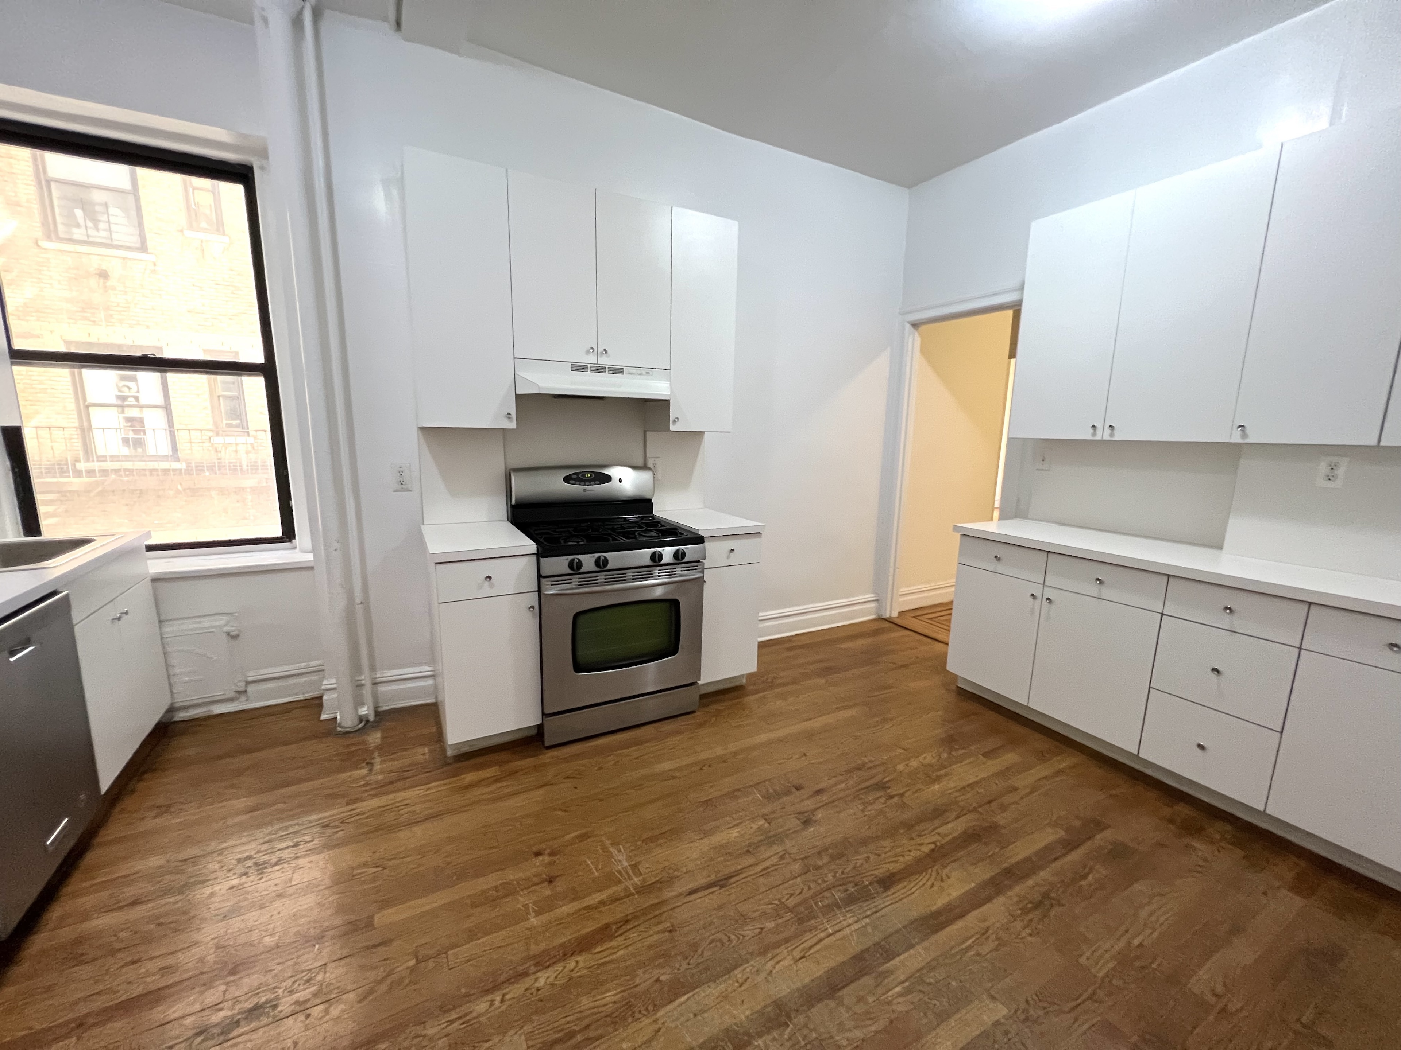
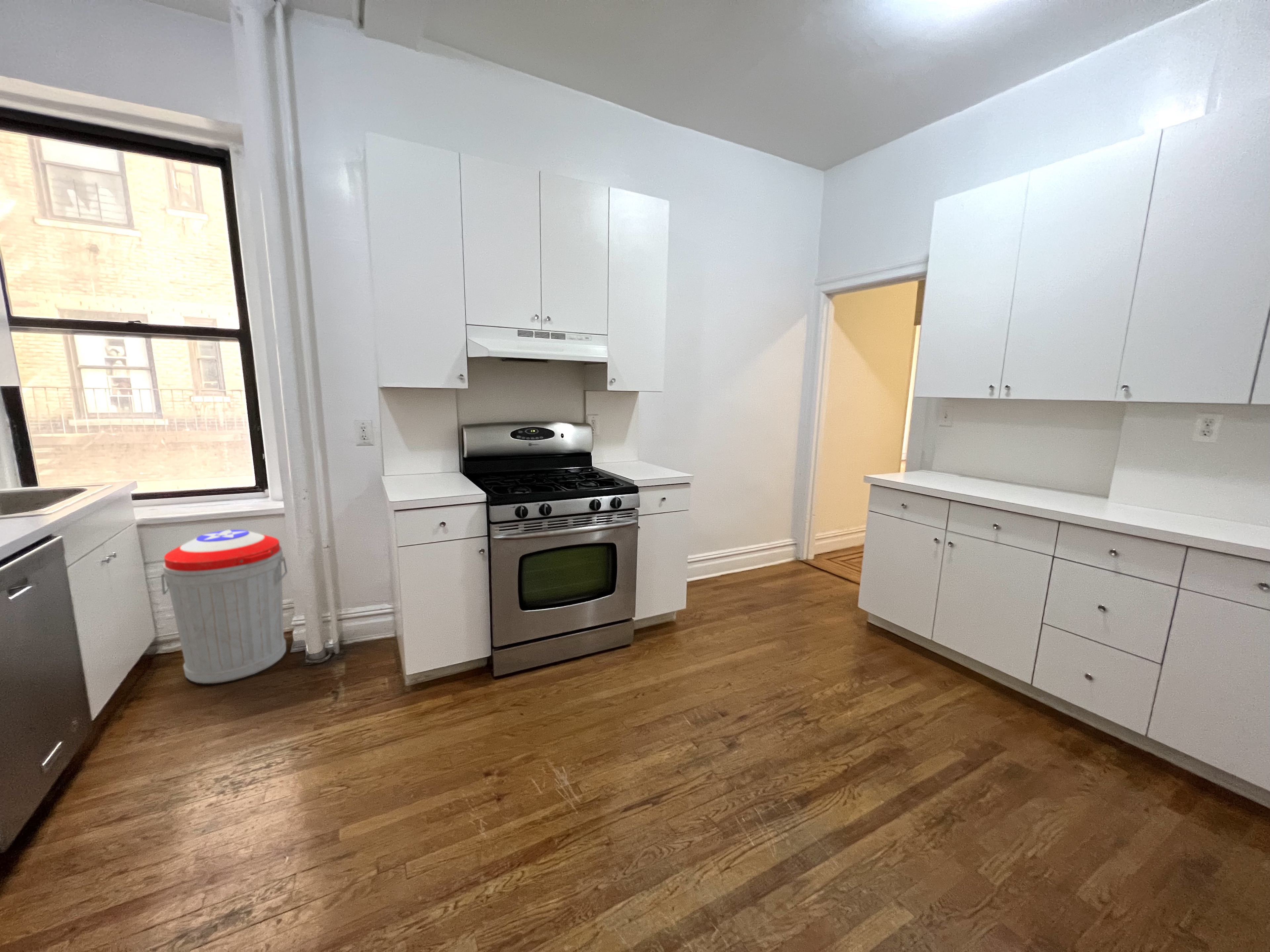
+ trash can (231, 599)
